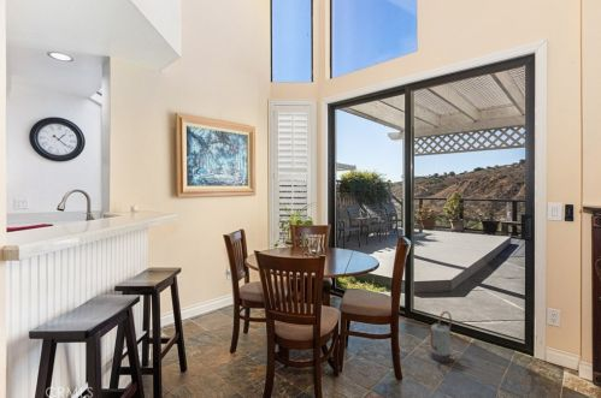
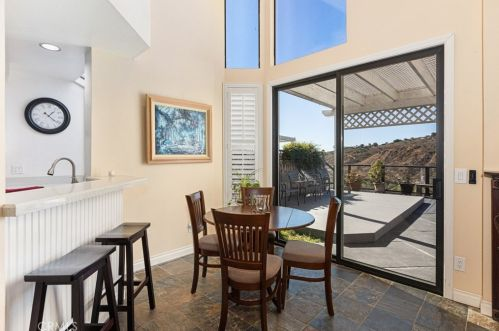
- watering can (440, 334)
